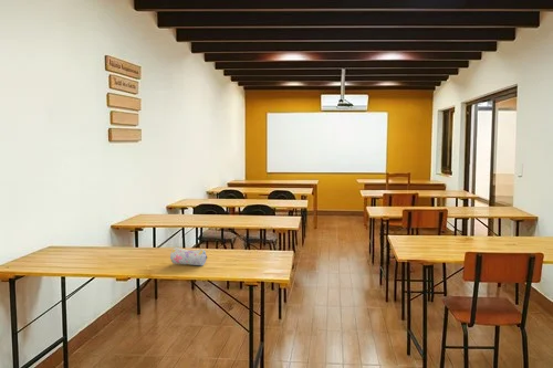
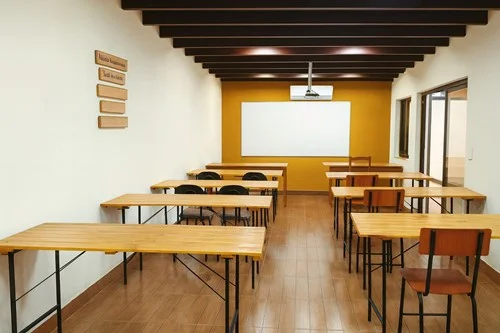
- pencil case (188, 256)
